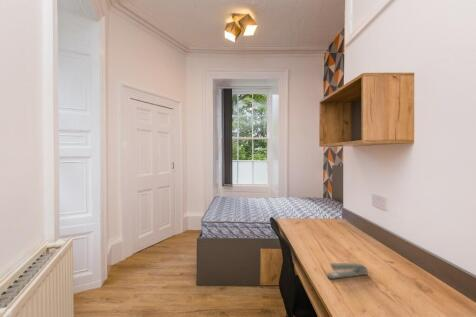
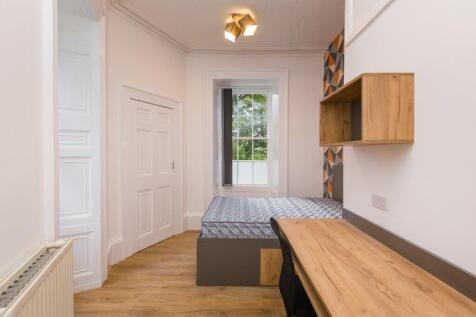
- stapler (347, 269)
